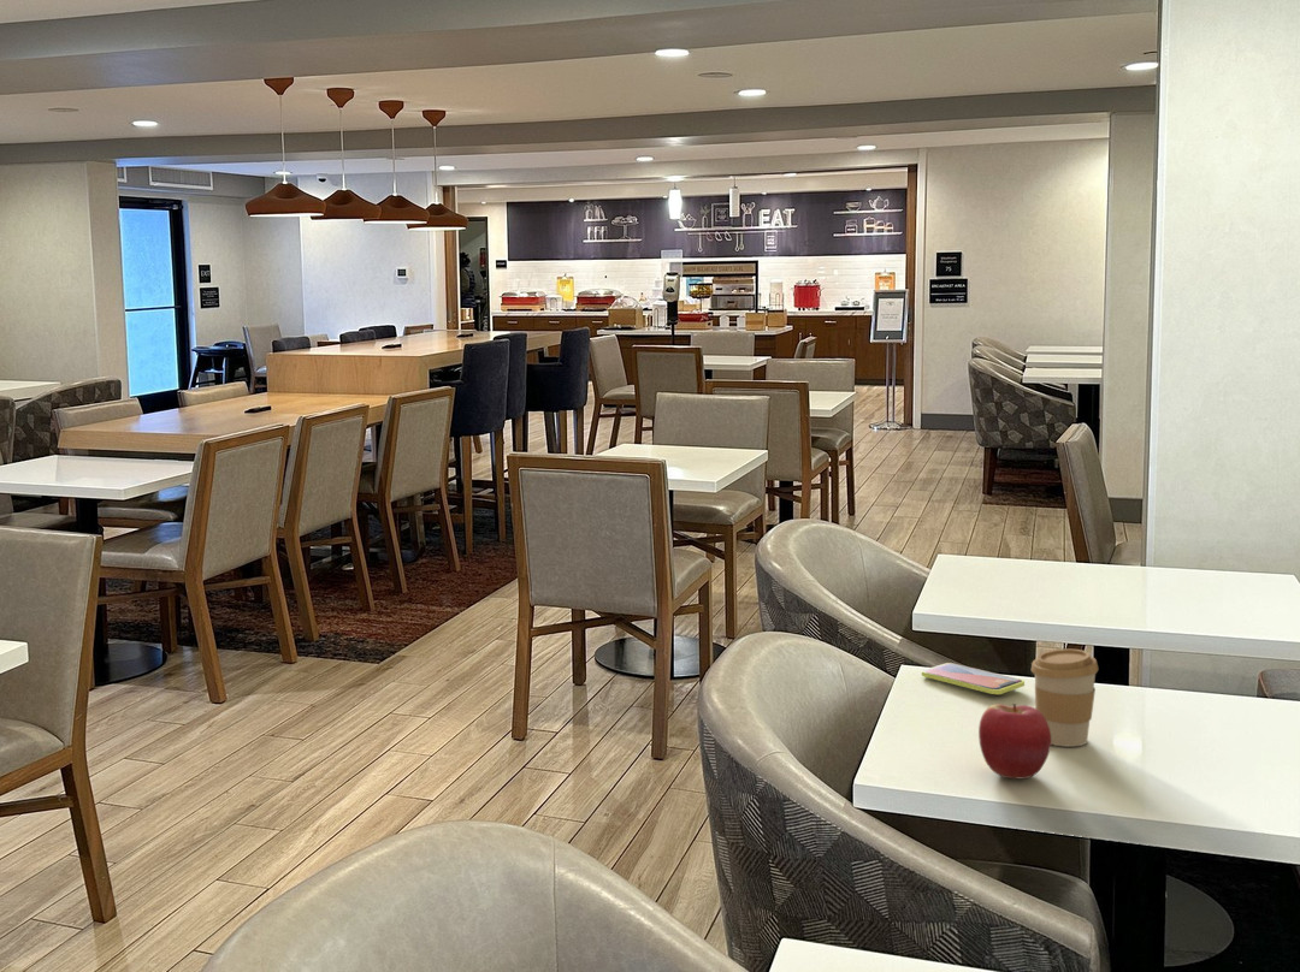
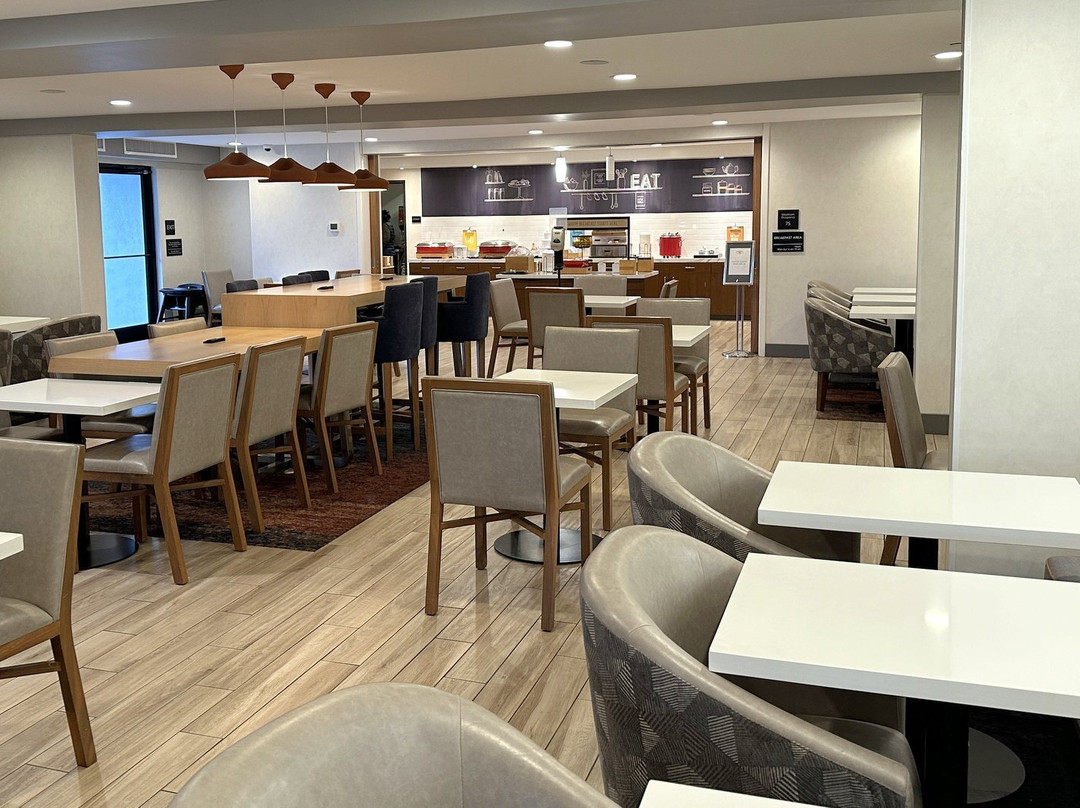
- apple (1015, 739)
- coffee cup (1063, 695)
- smartphone (971, 678)
